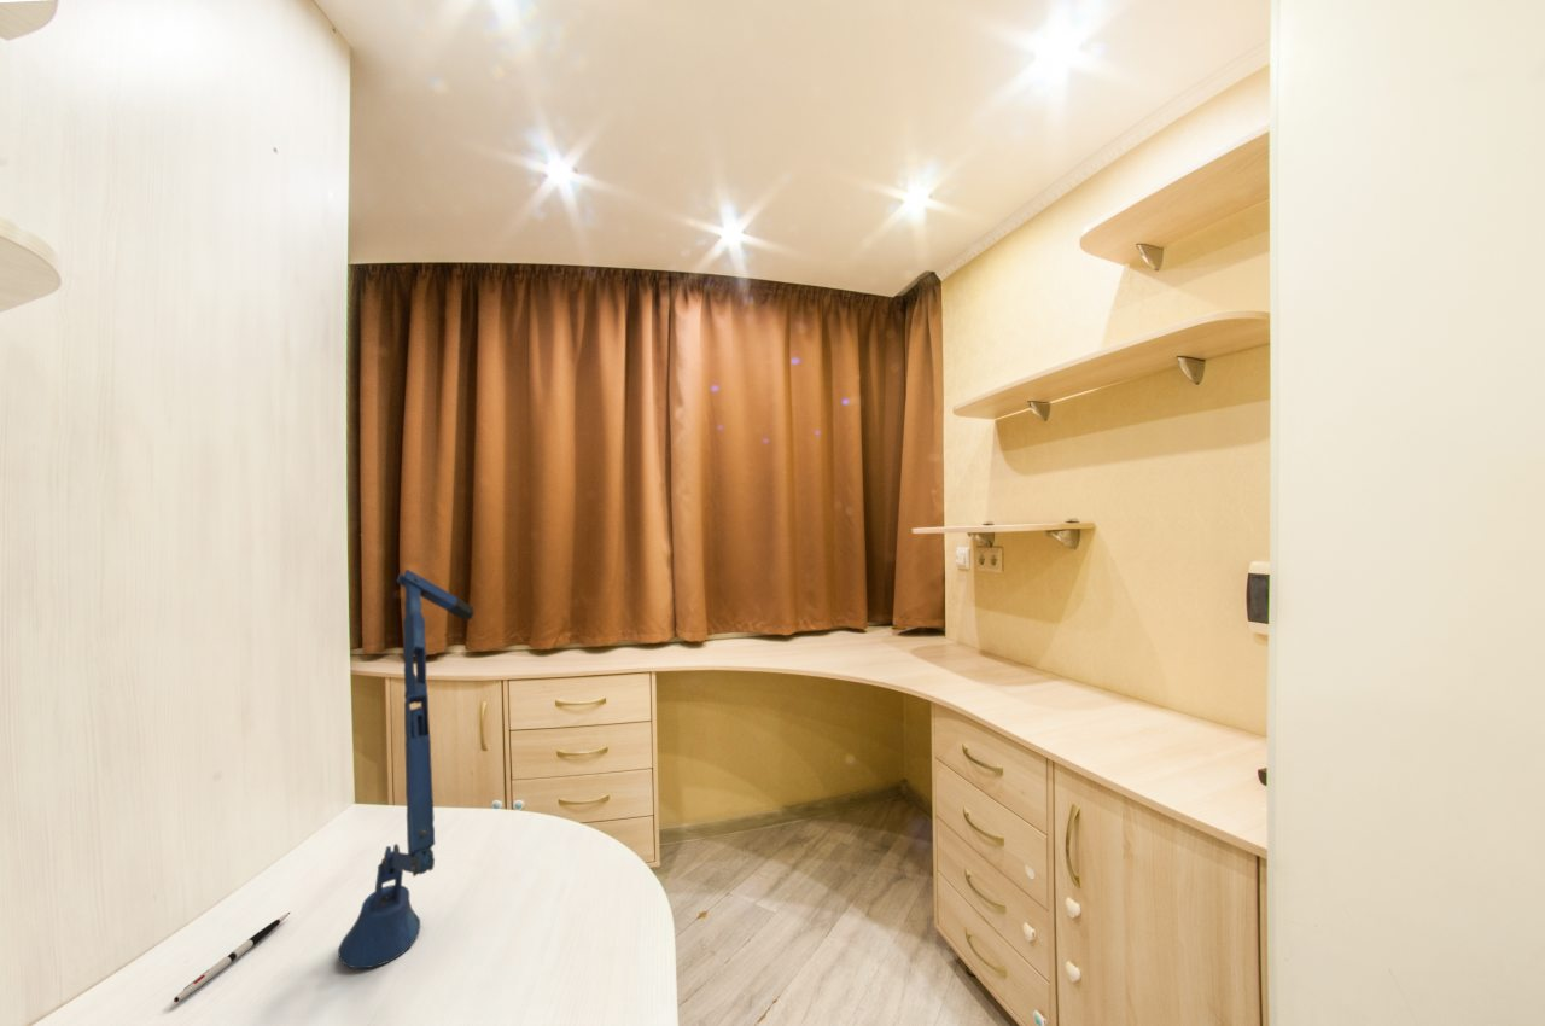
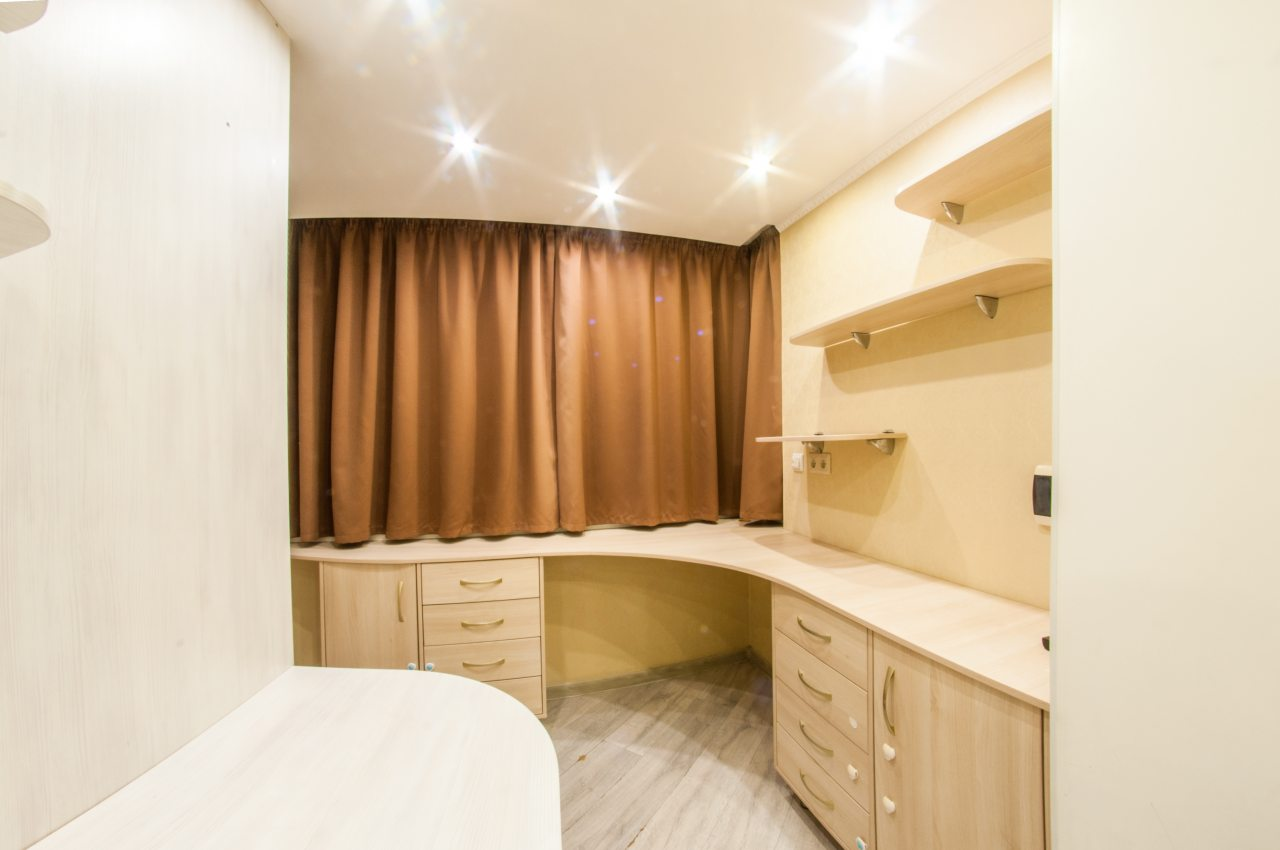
- pen (238, 951)
- desk lamp (430, 754)
